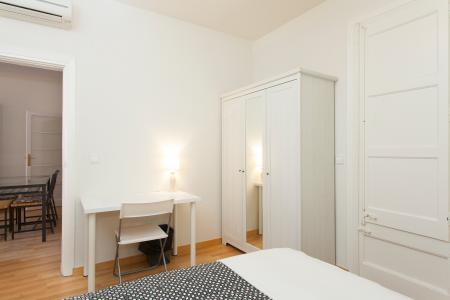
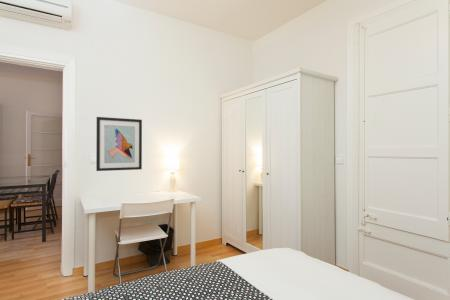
+ wall art (120, 144)
